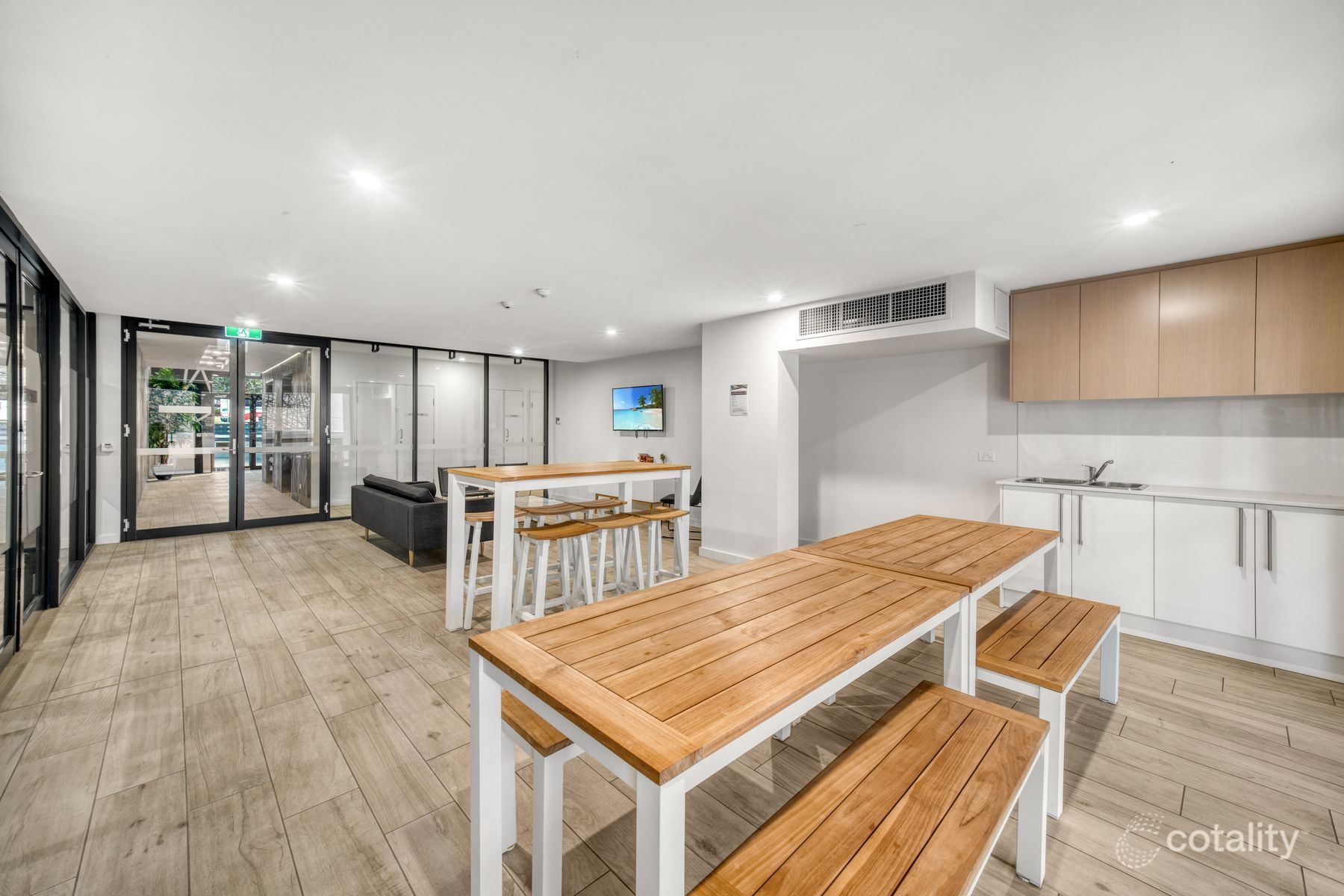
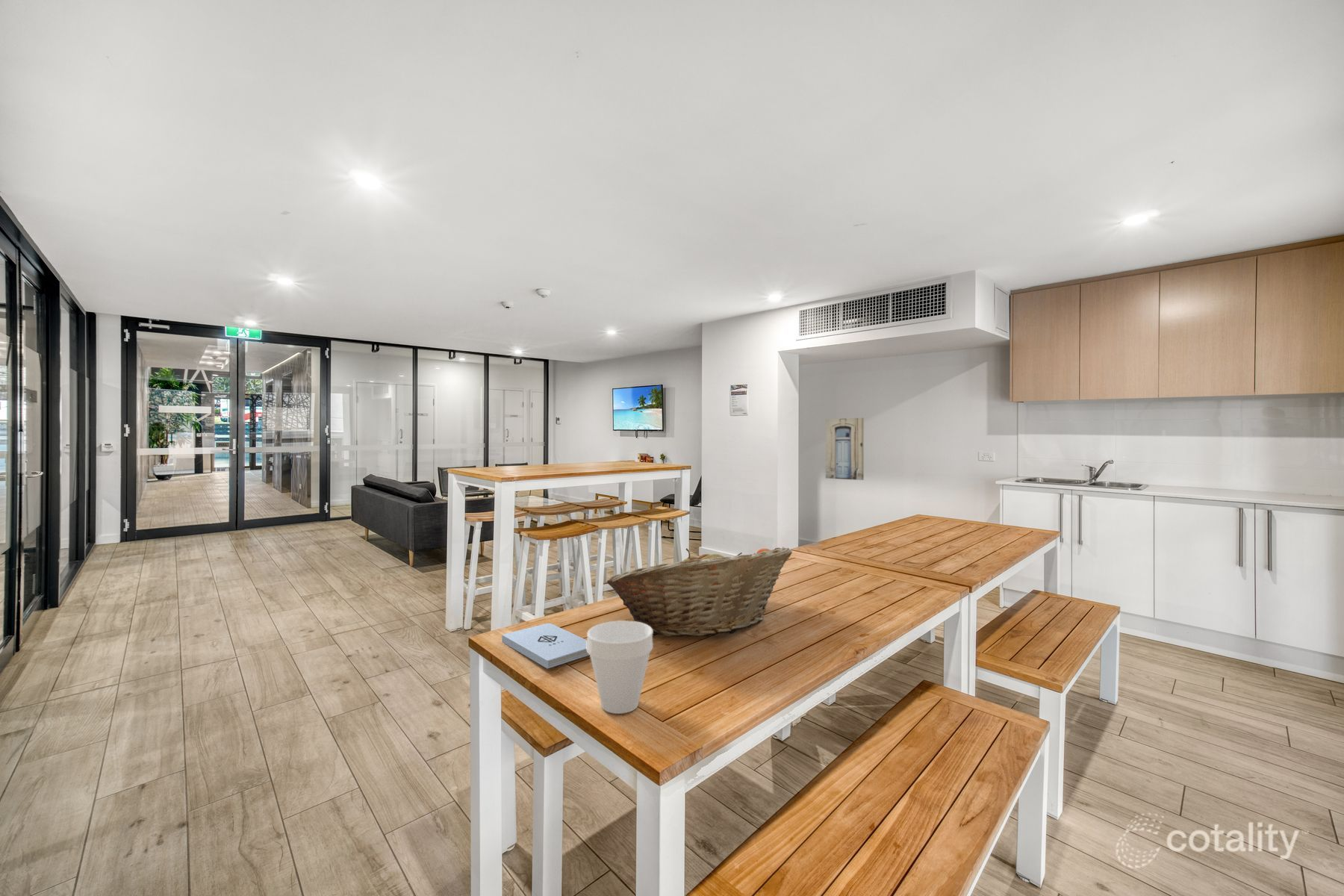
+ notepad (548, 643)
+ fruit basket (702, 582)
+ cup (620, 668)
+ wall art (844, 449)
